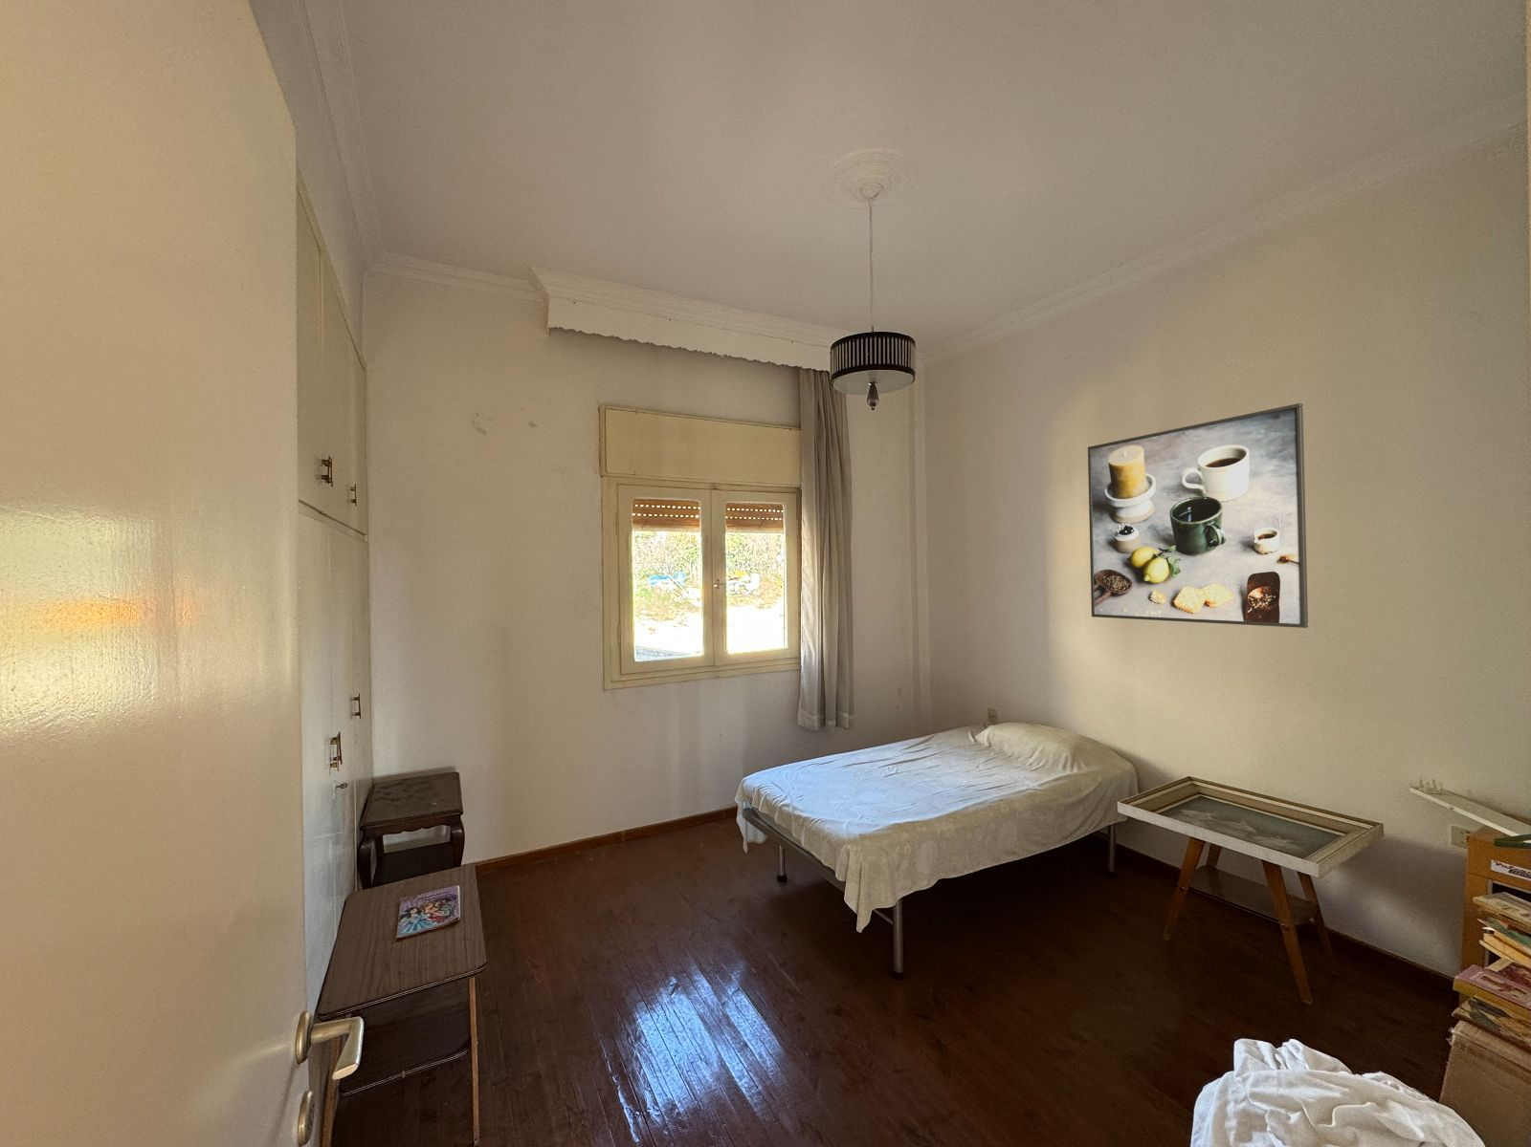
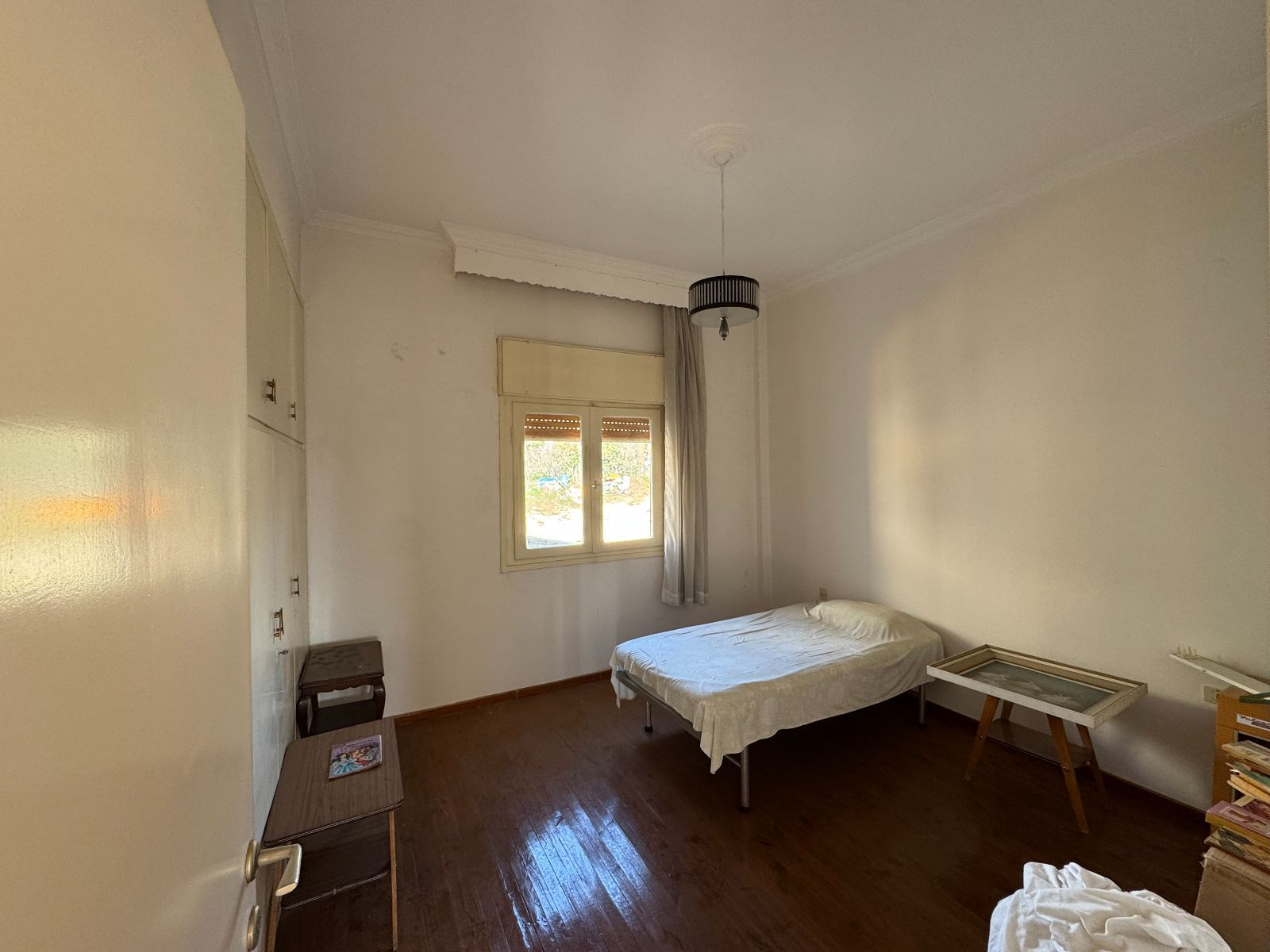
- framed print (1183, 525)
